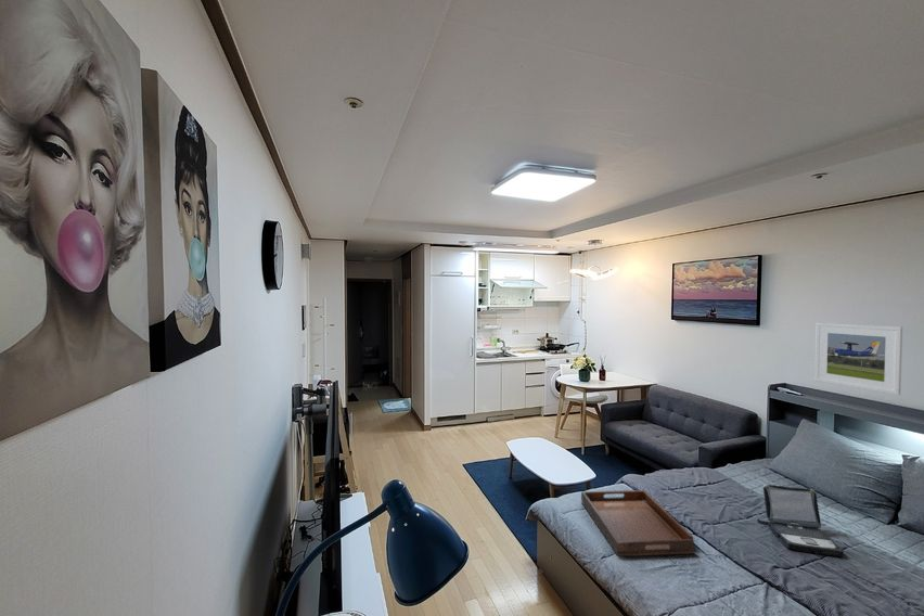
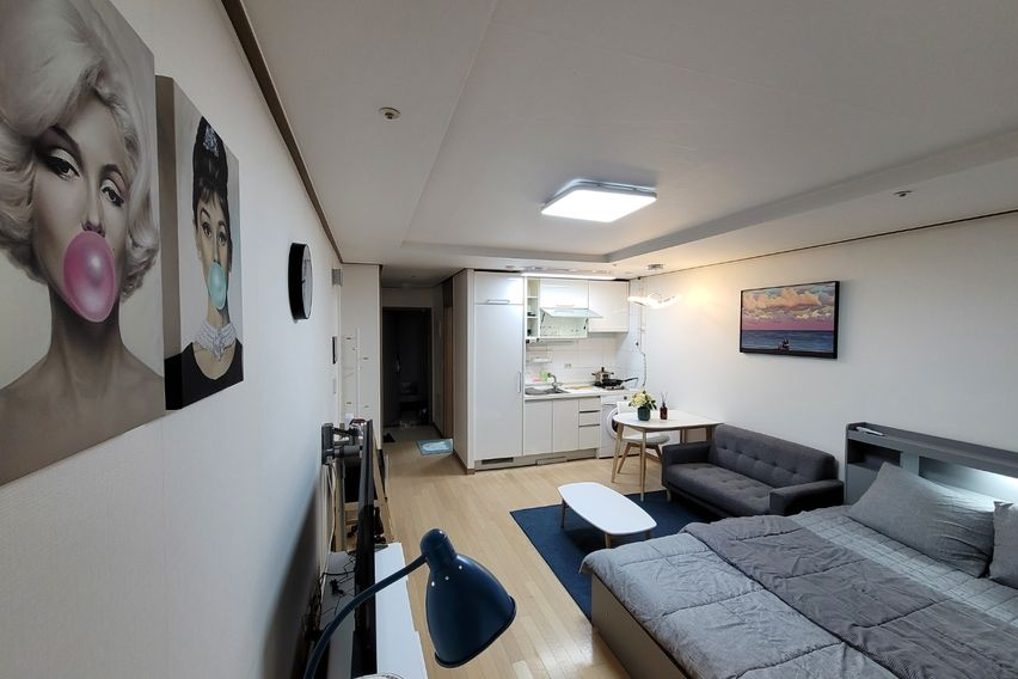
- laptop (798, 516)
- serving tray (632, 518)
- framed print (855, 356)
